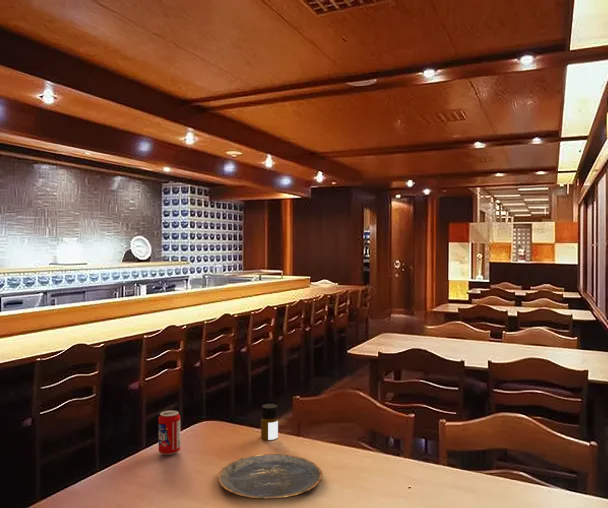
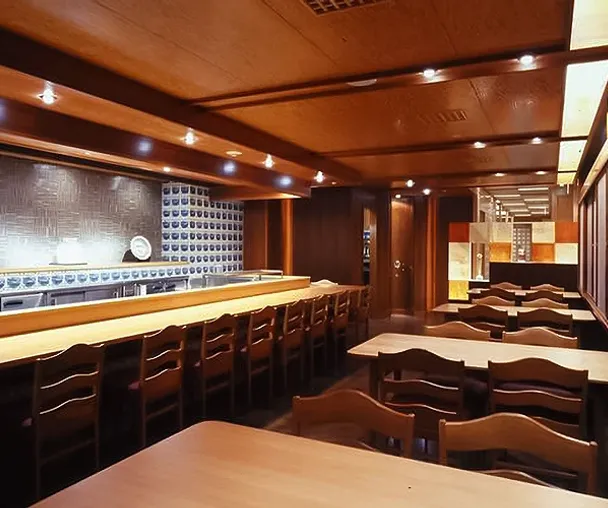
- bottle (269, 421)
- plate (270, 476)
- beverage can (169, 432)
